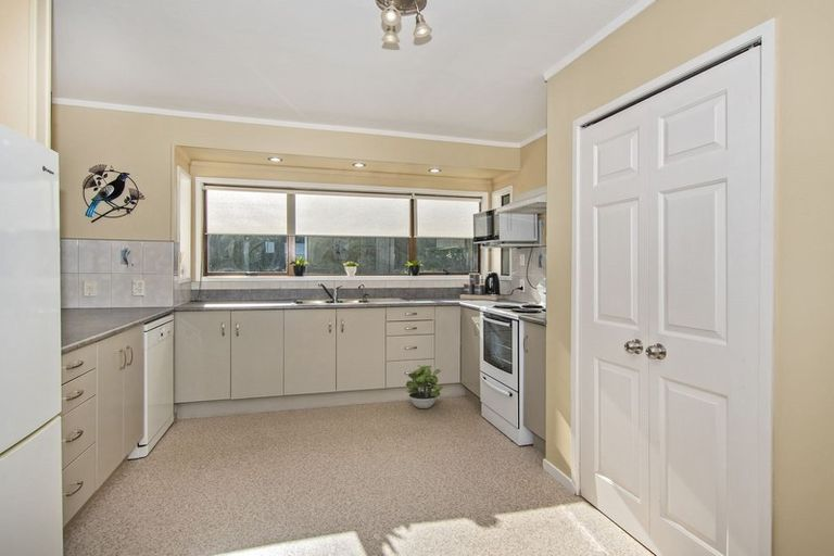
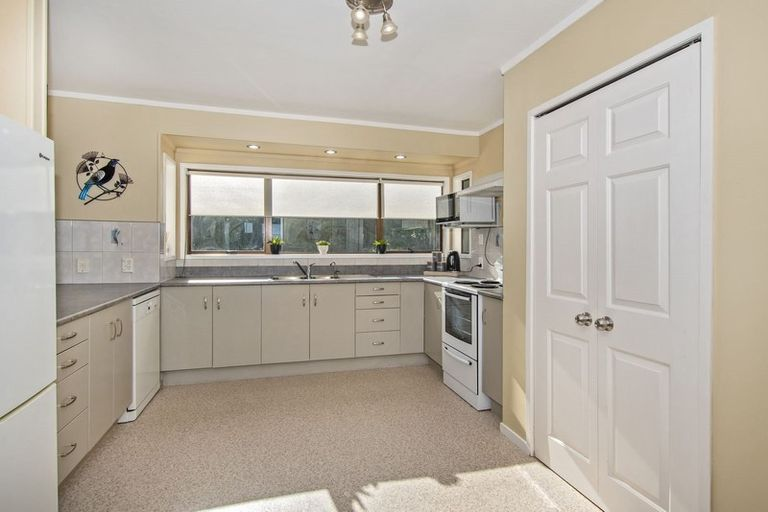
- potted plant (422, 384)
